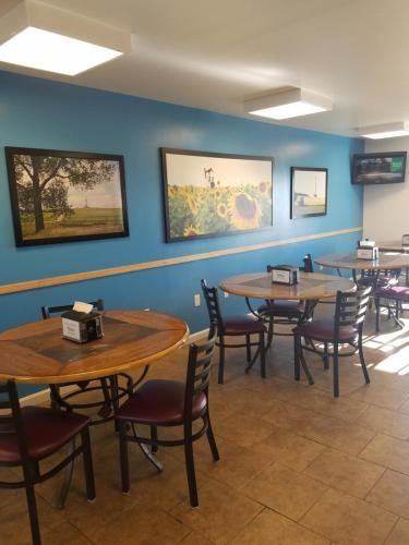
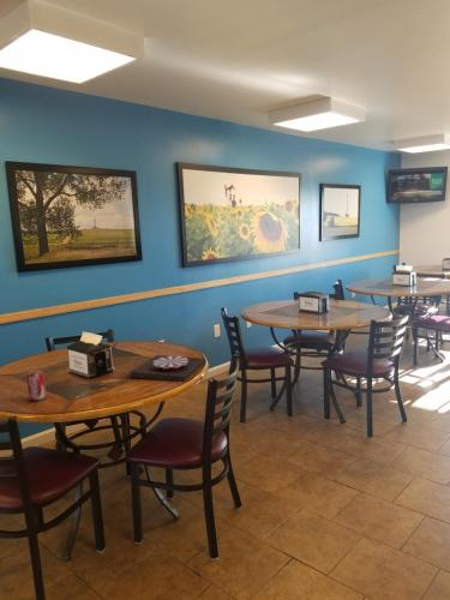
+ plate (169, 365)
+ beverage can (36, 384)
